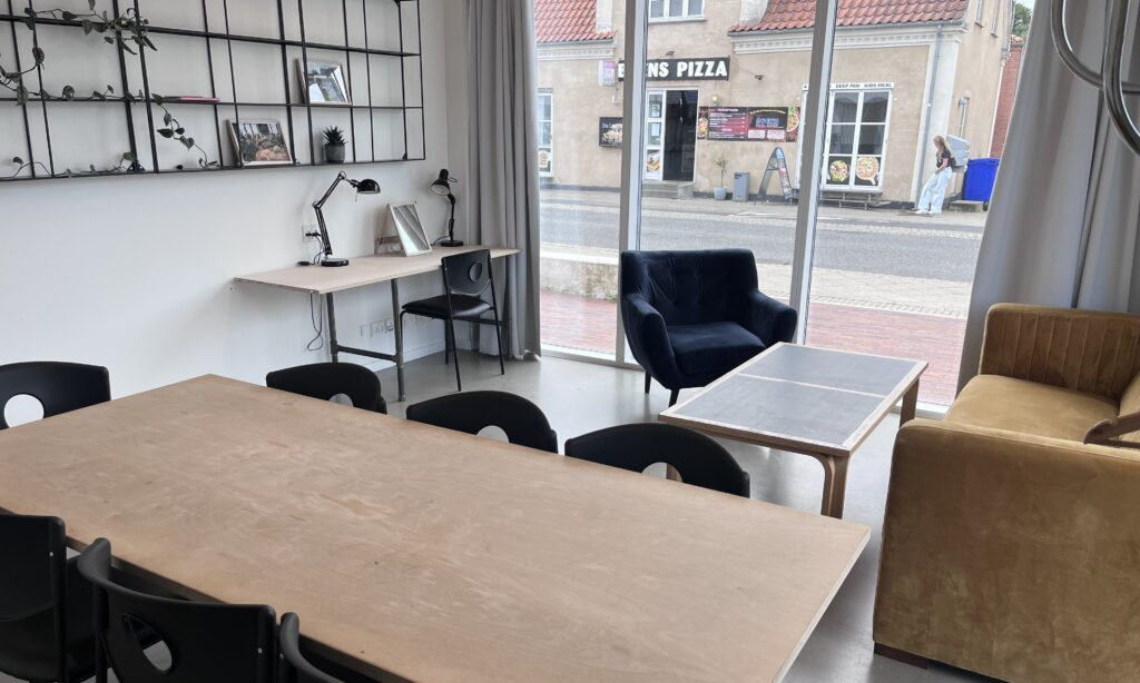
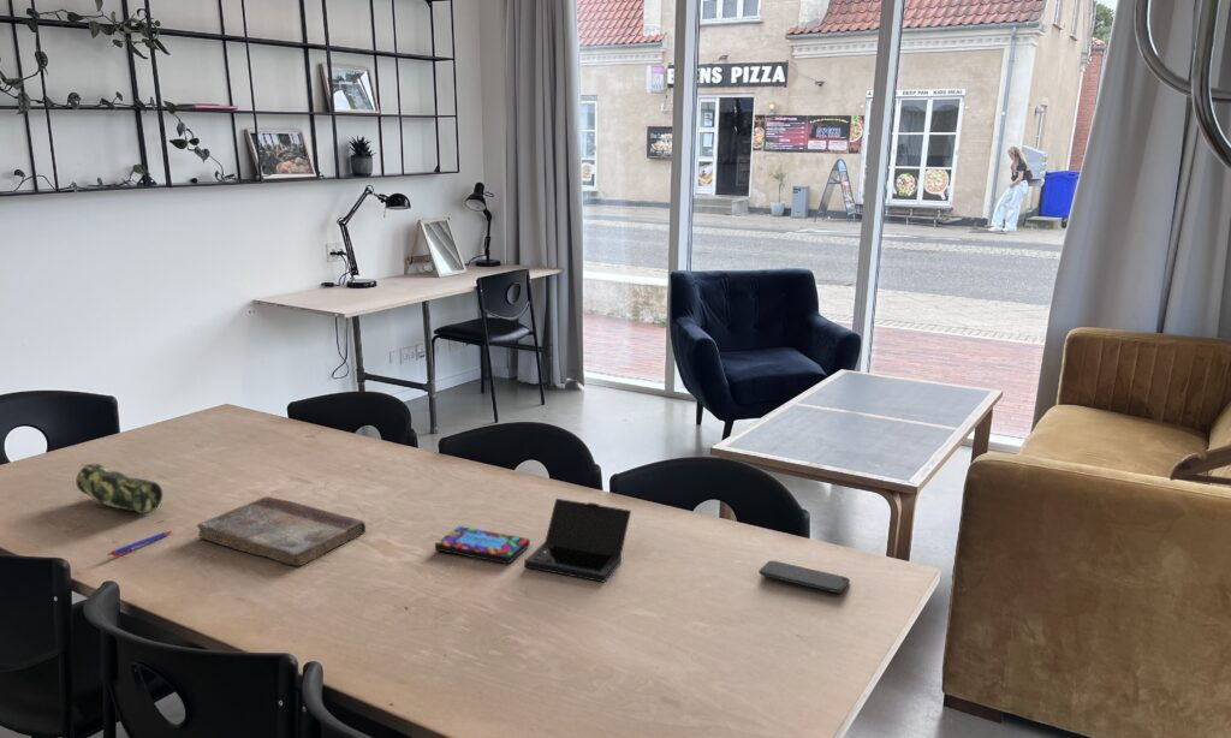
+ pencil case (117, 488)
+ pen (142, 542)
+ book (283, 528)
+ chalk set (528, 538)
+ smartphone (803, 576)
